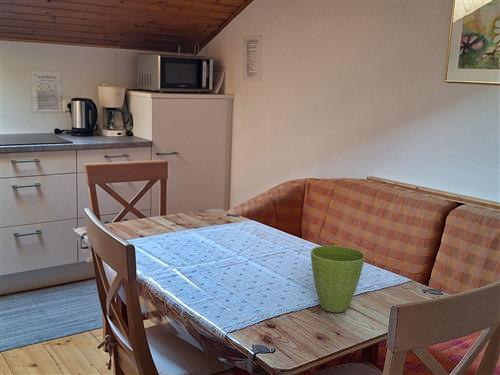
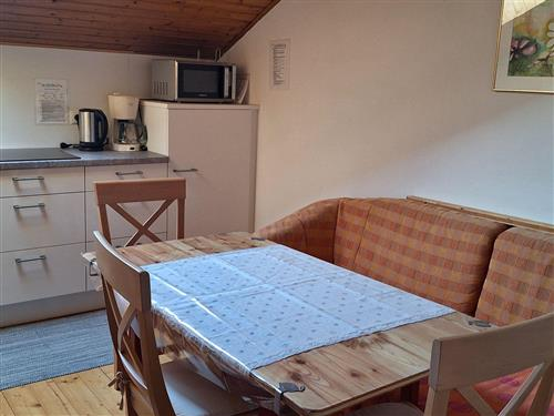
- flower pot (335, 280)
